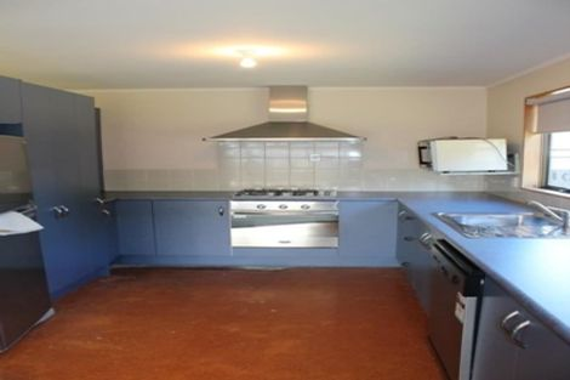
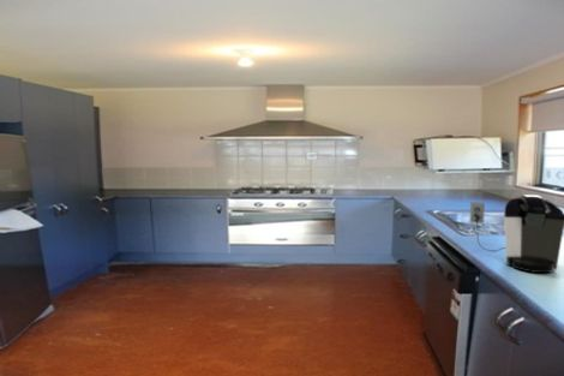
+ coffee maker (515, 228)
